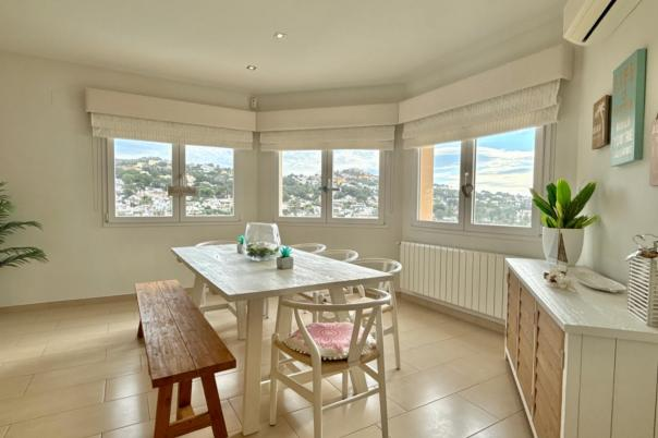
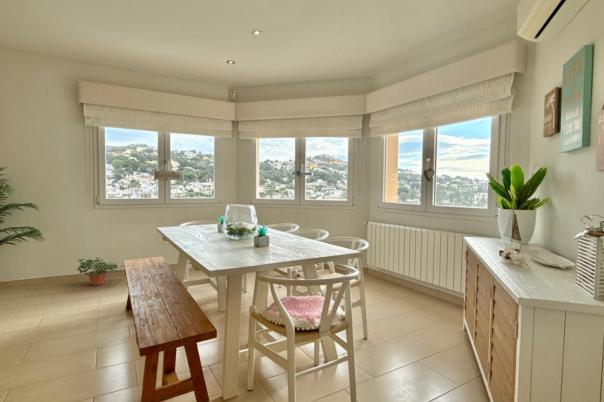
+ potted plant (101, 271)
